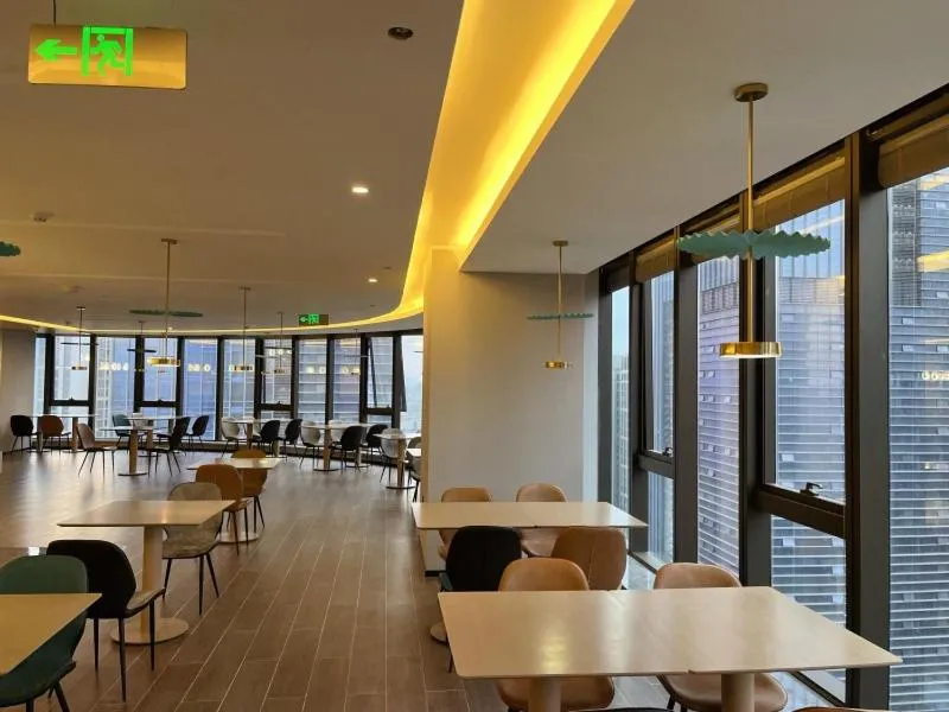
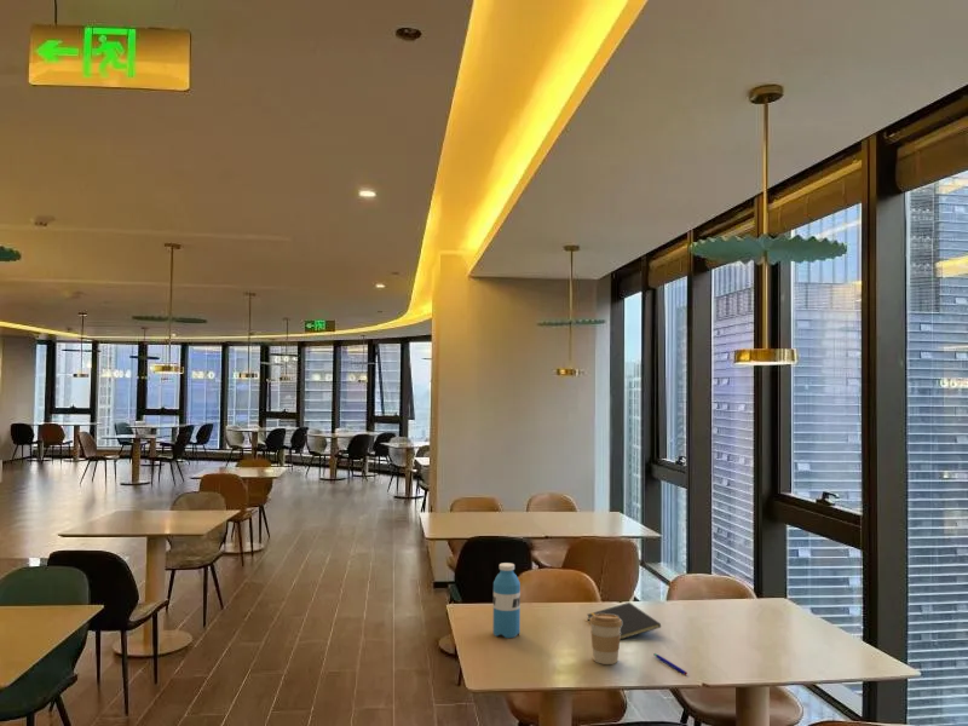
+ notepad (622, 621)
+ pen (669, 663)
+ coffee cup (605, 636)
+ water bottle (506, 599)
